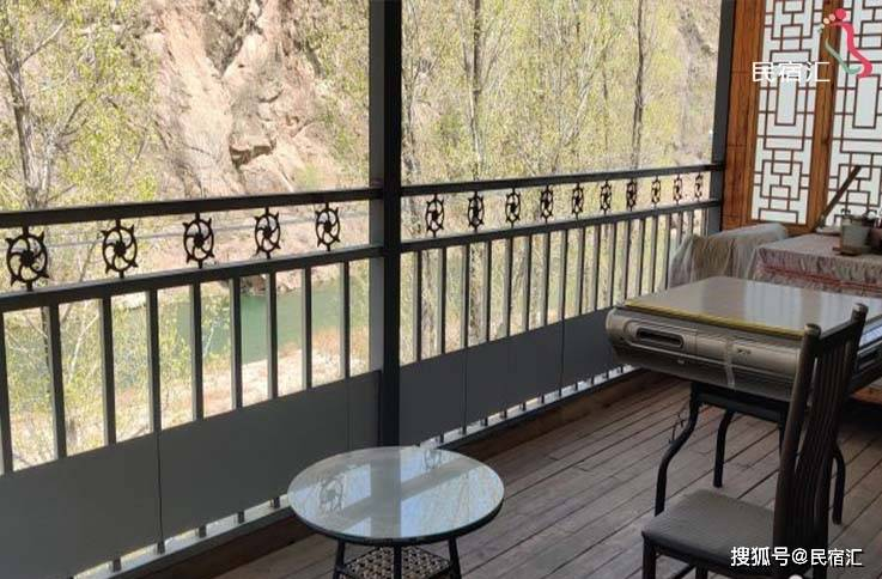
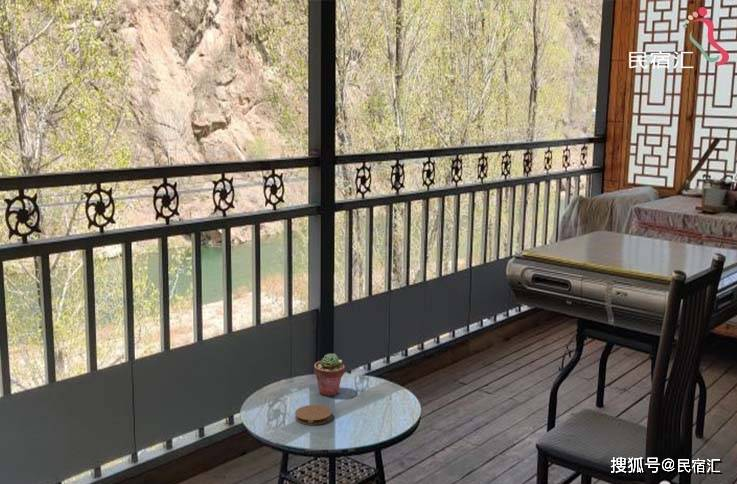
+ coaster (313, 414)
+ potted succulent (329, 373)
